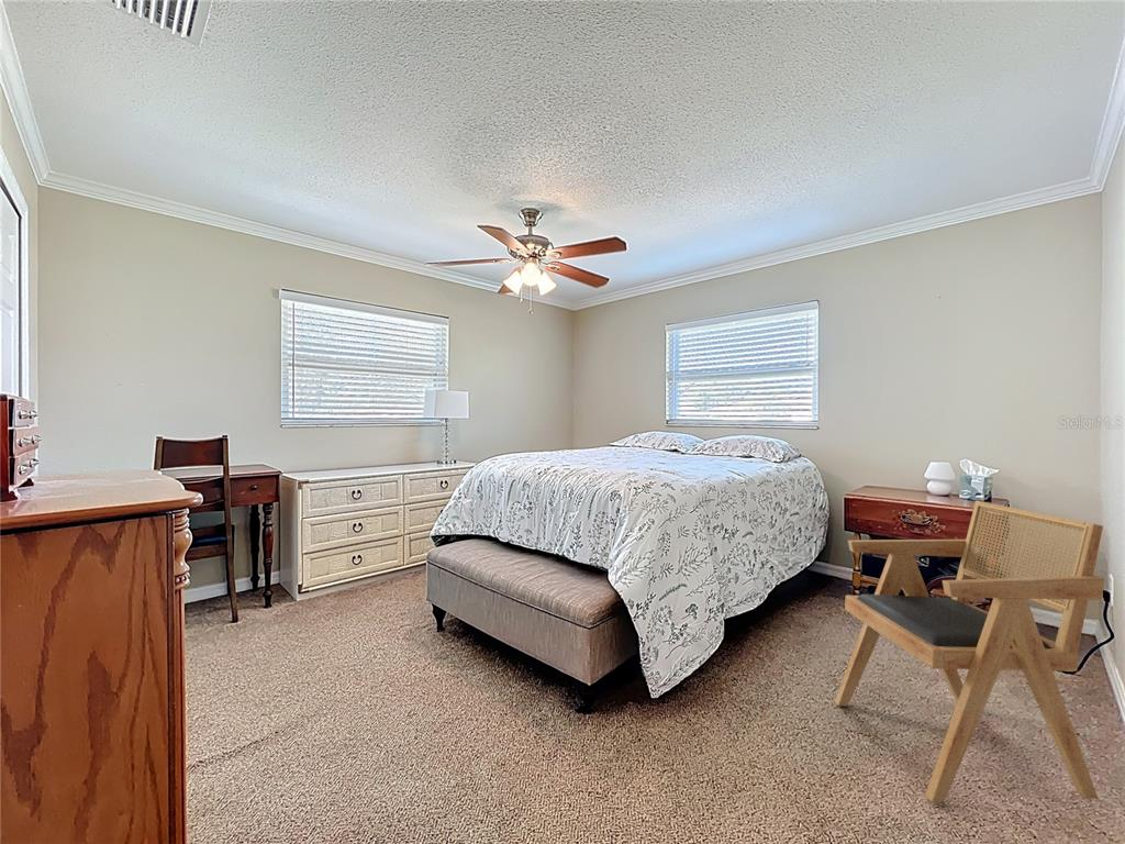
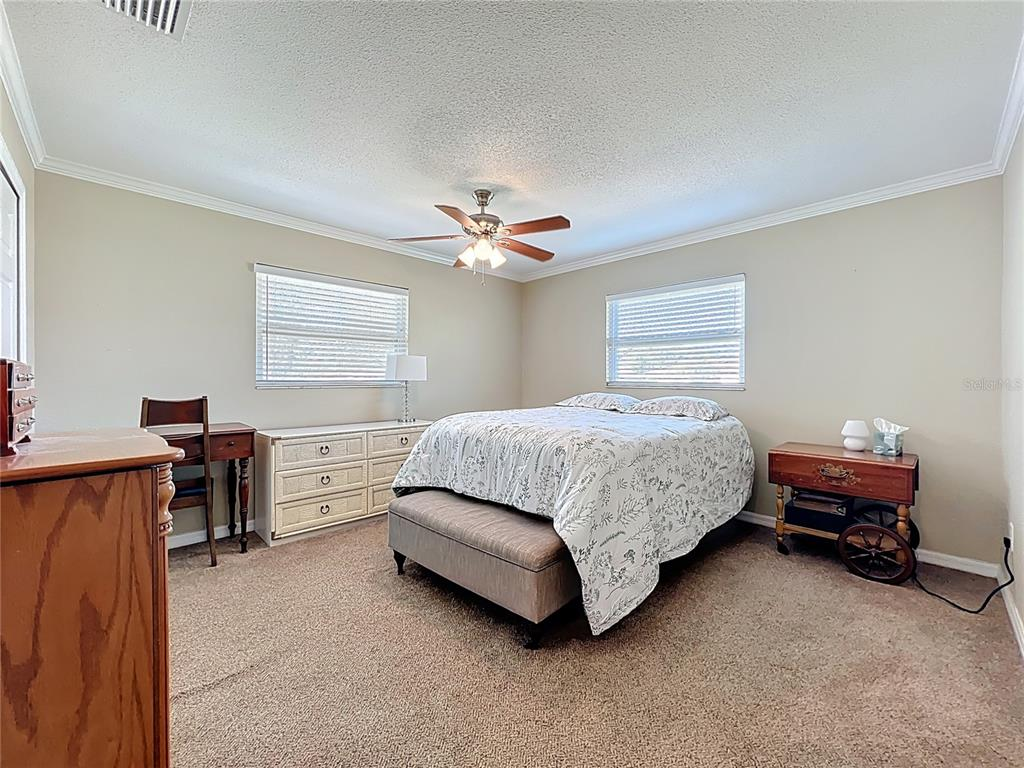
- armchair (956, 628)
